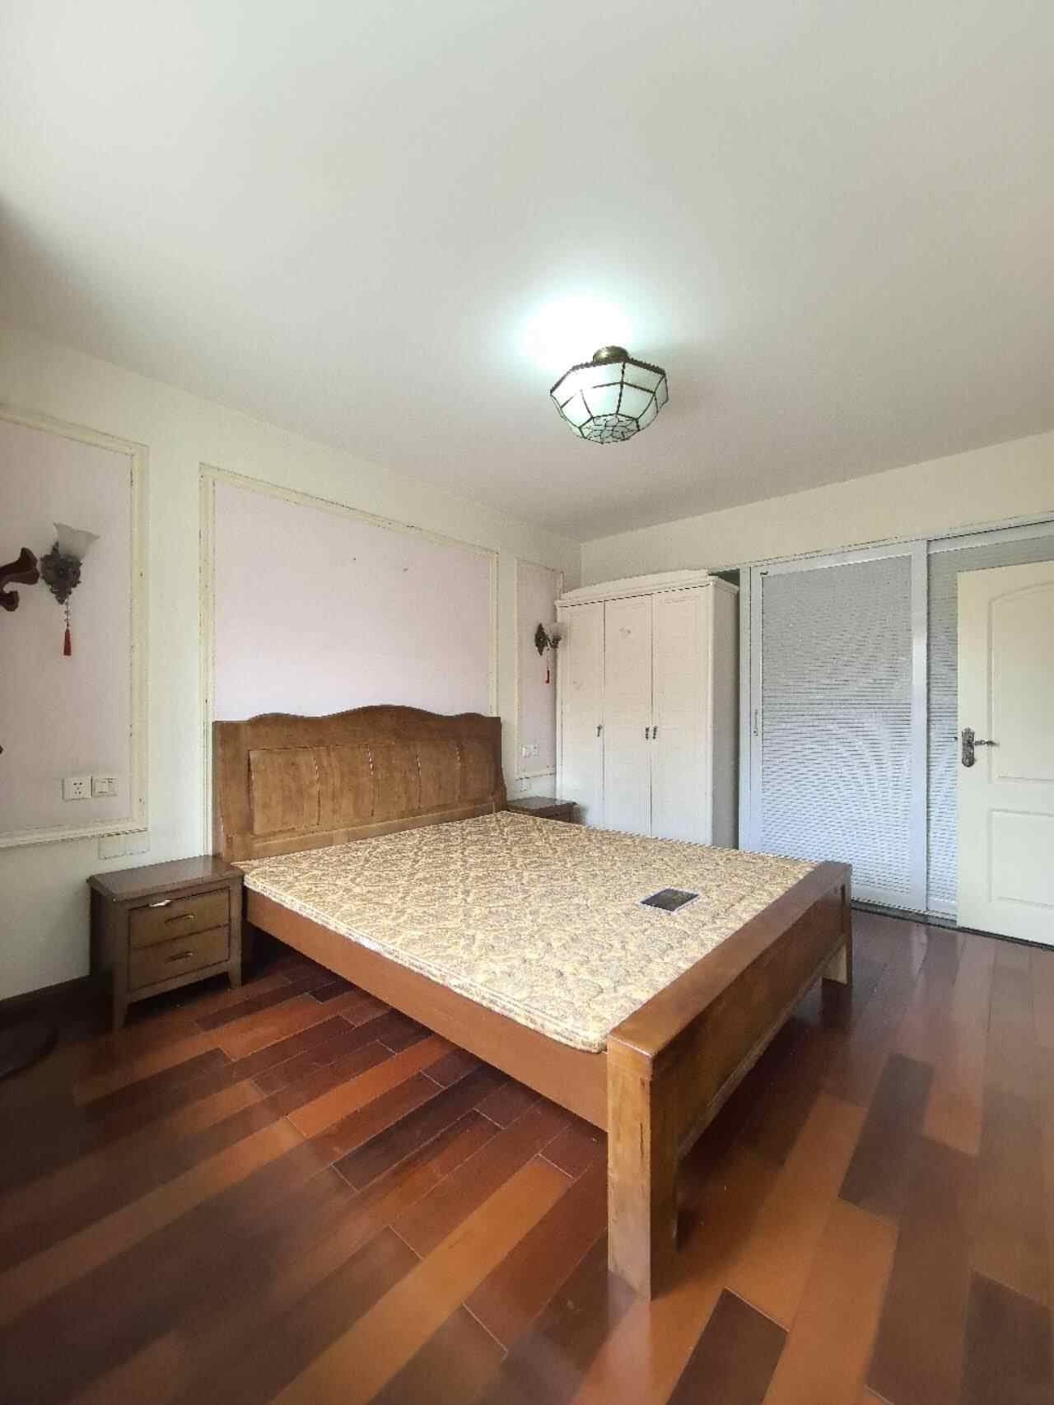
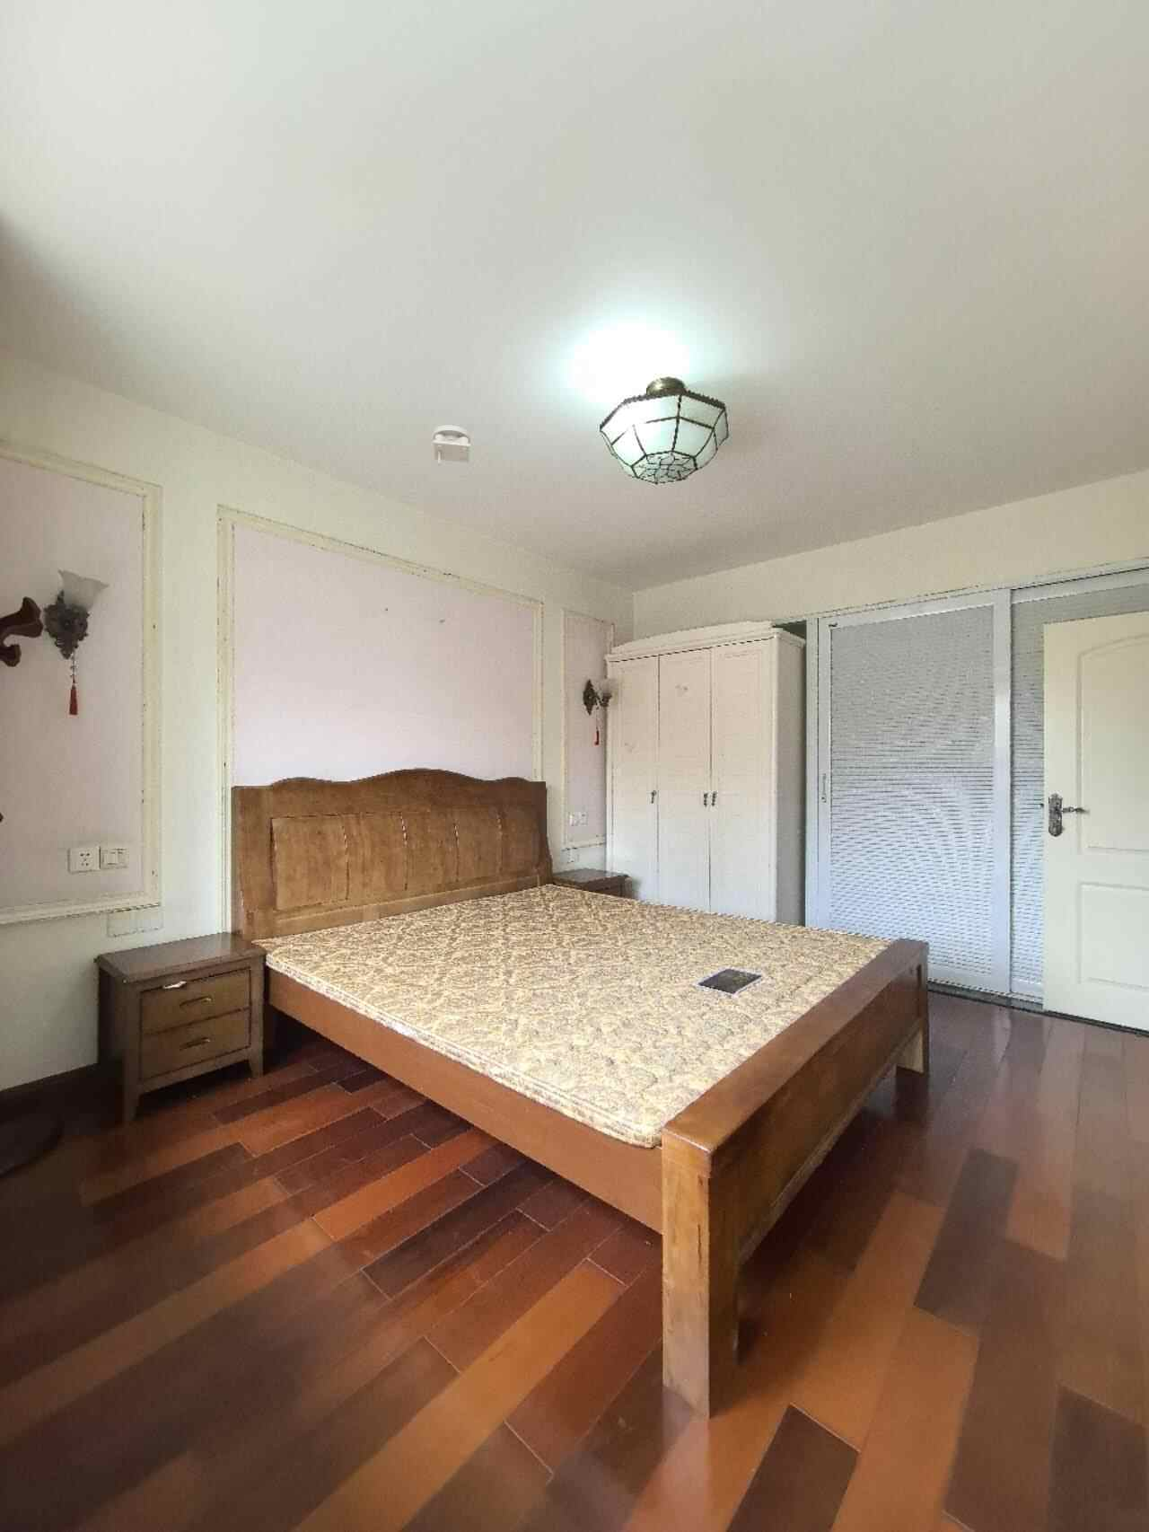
+ smoke detector (451, 450)
